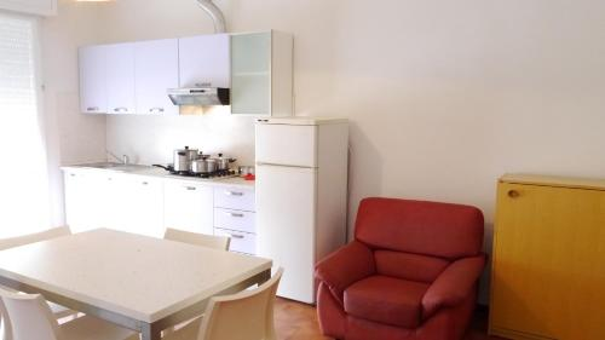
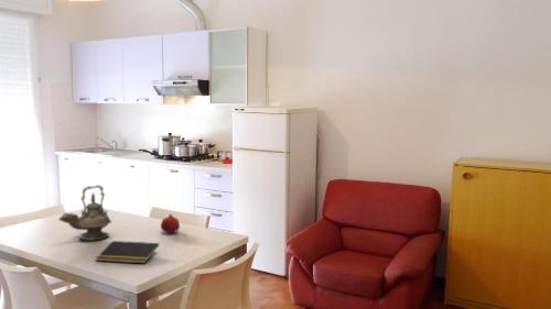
+ teapot (84, 213)
+ fruit (170, 222)
+ notepad (128, 251)
